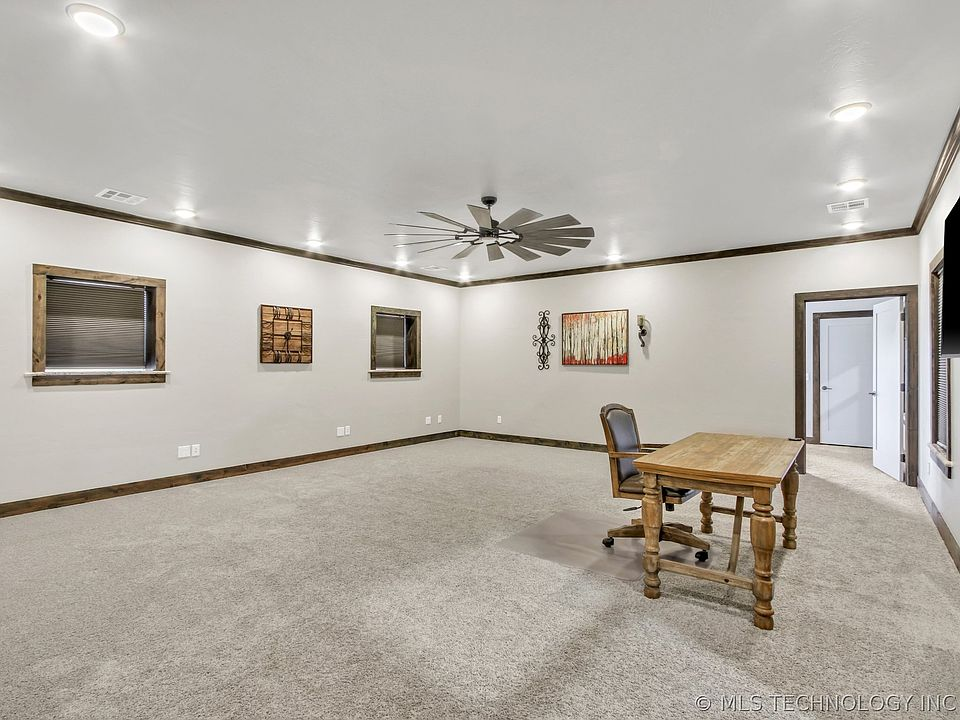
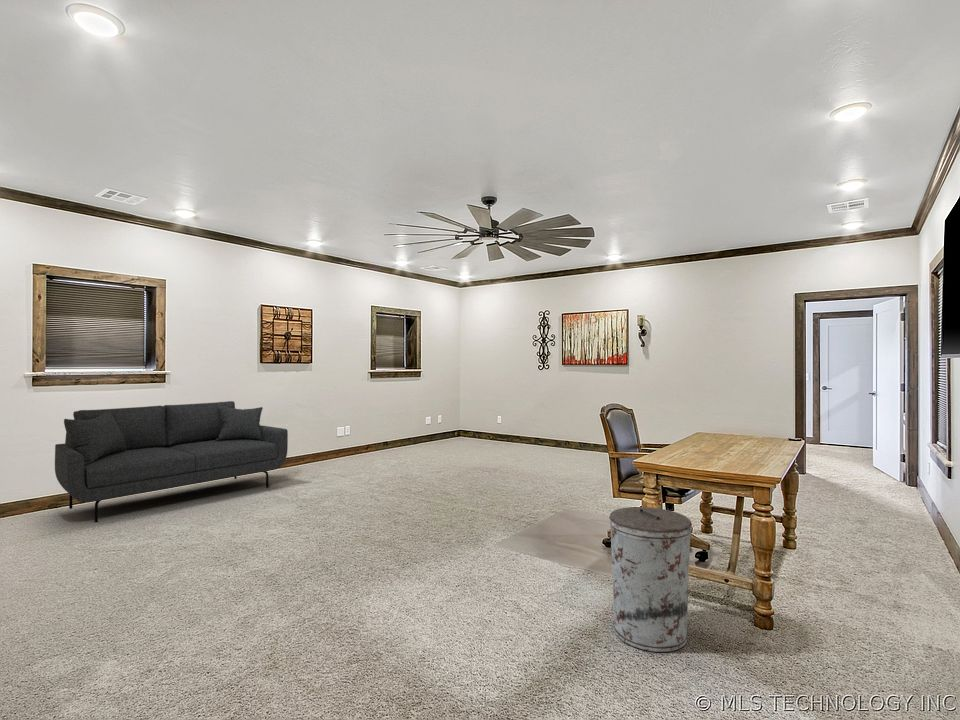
+ trash can (649, 572)
+ sofa (175, 451)
